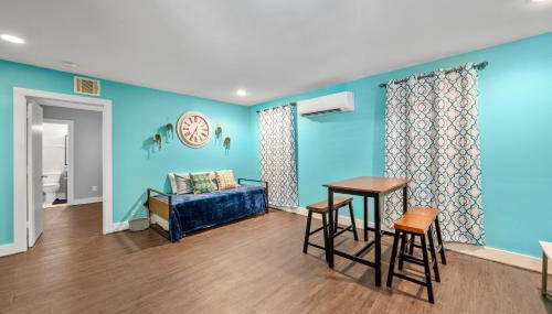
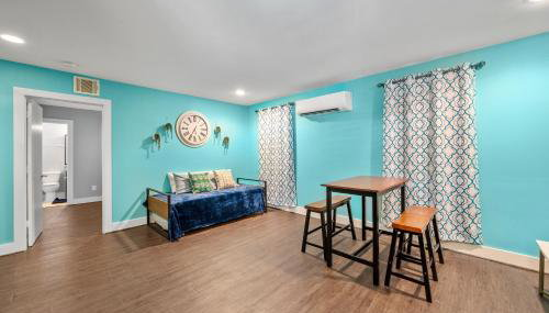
- basket (139, 218)
